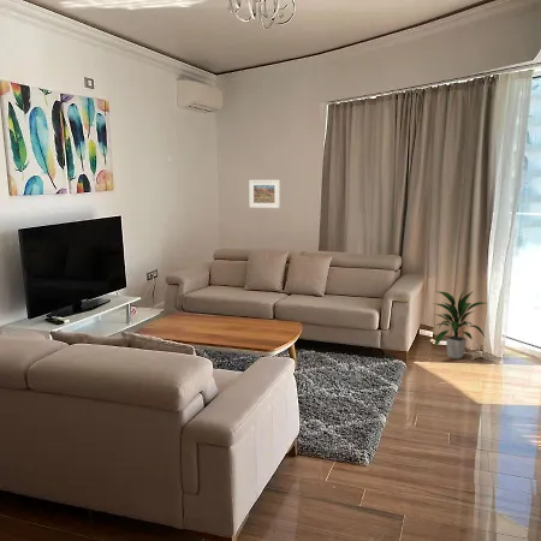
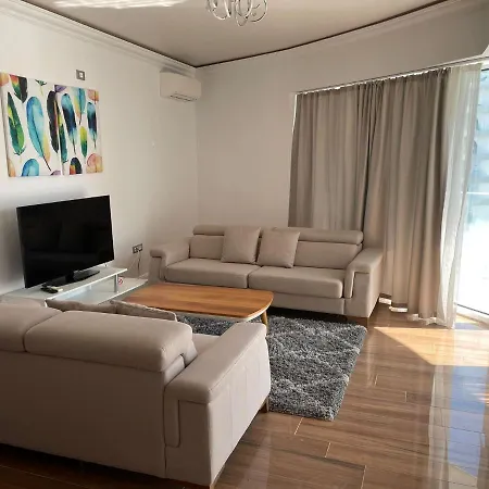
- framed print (263, 194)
- indoor plant (454, 322)
